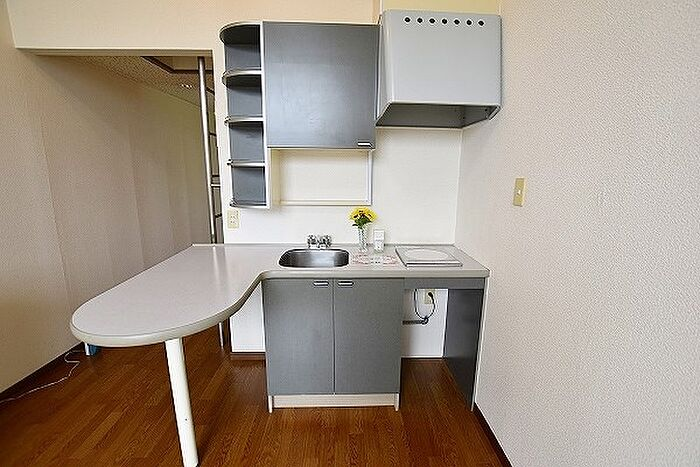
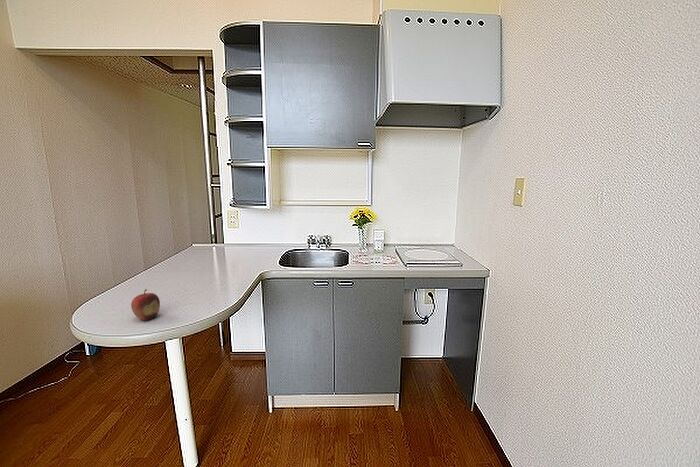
+ fruit (145, 304)
